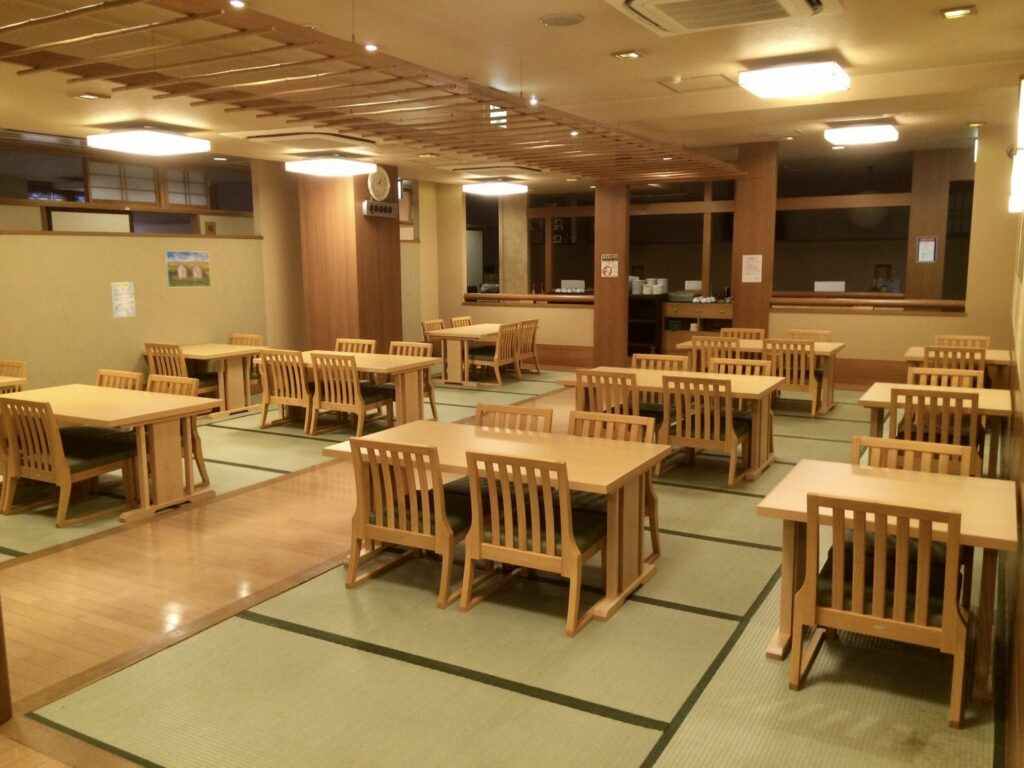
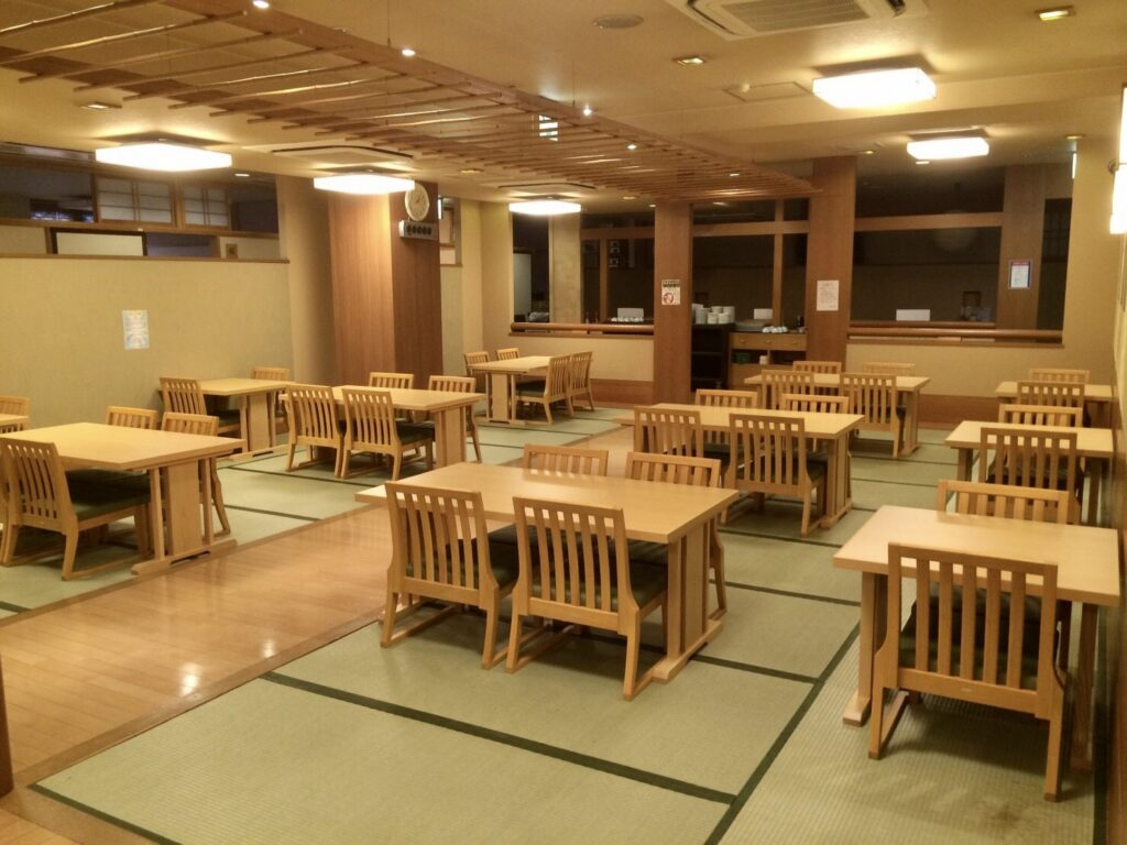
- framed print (188, 269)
